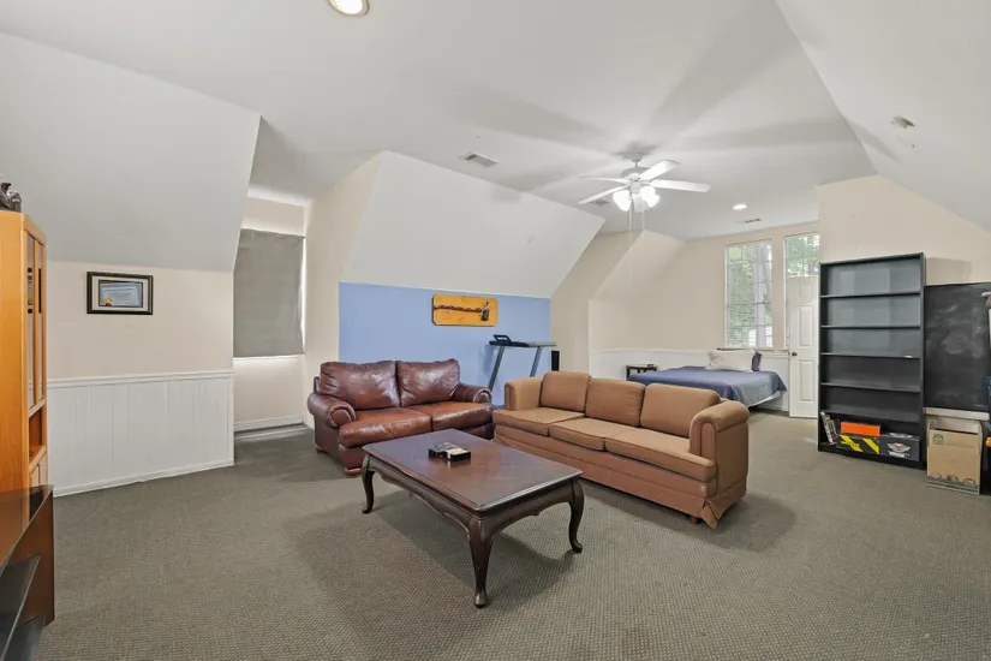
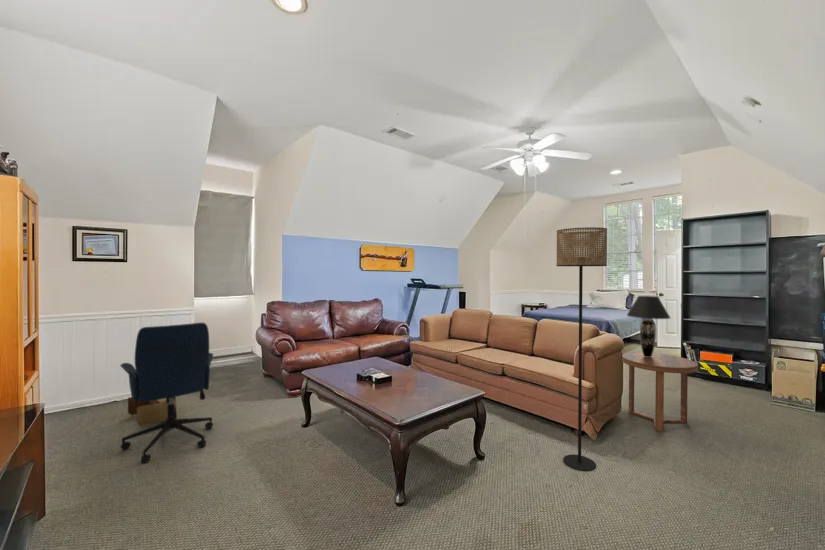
+ side table (657, 390)
+ table lamp (647, 326)
+ floor lamp (580, 347)
+ cardboard box (152, 407)
+ office chair (170, 381)
